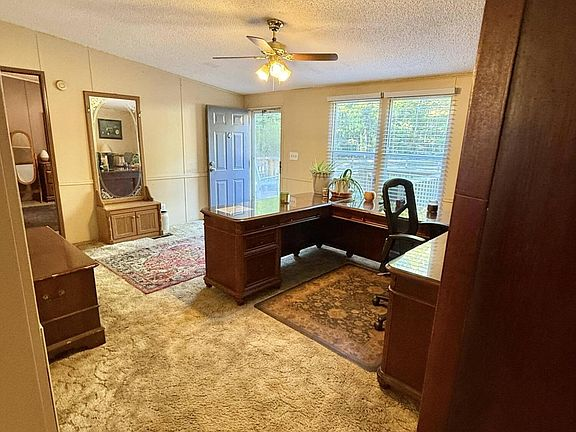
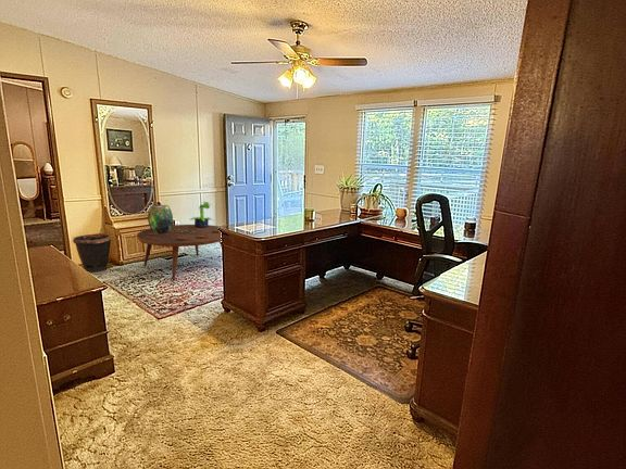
+ waste bin (92, 252)
+ potted plant (200, 213)
+ decorative urn (160, 219)
+ coffee table (186, 245)
